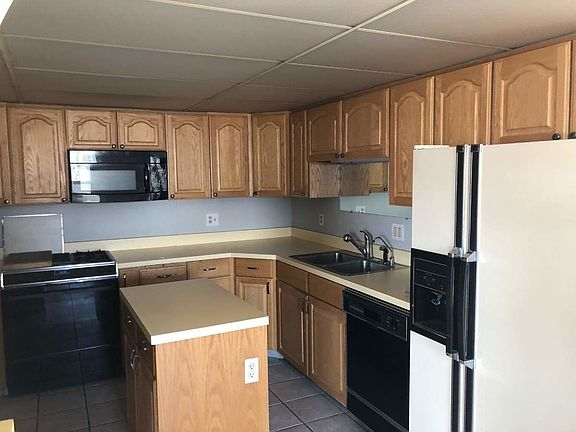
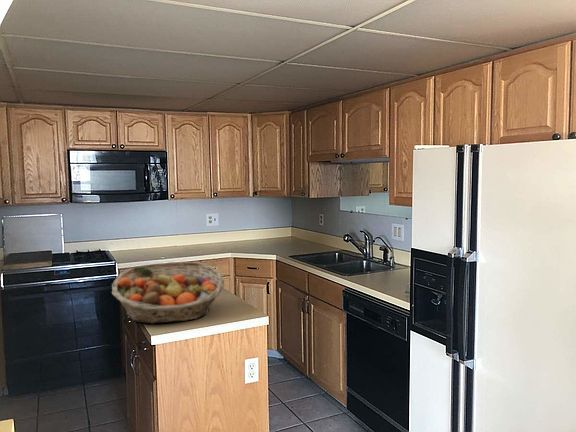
+ fruit basket (169, 291)
